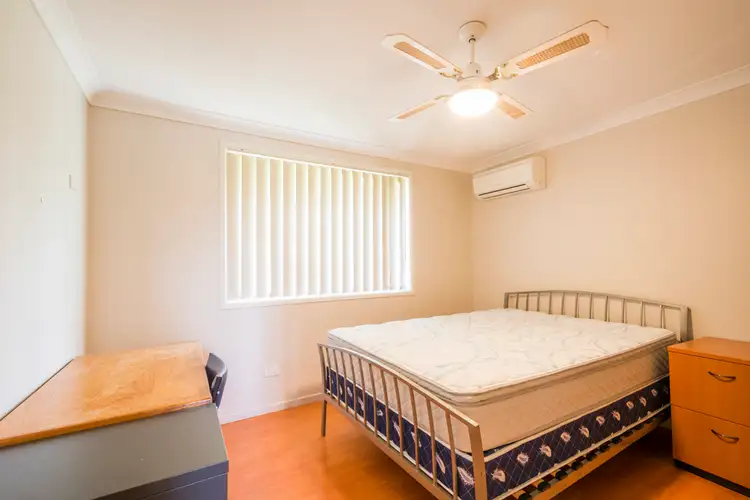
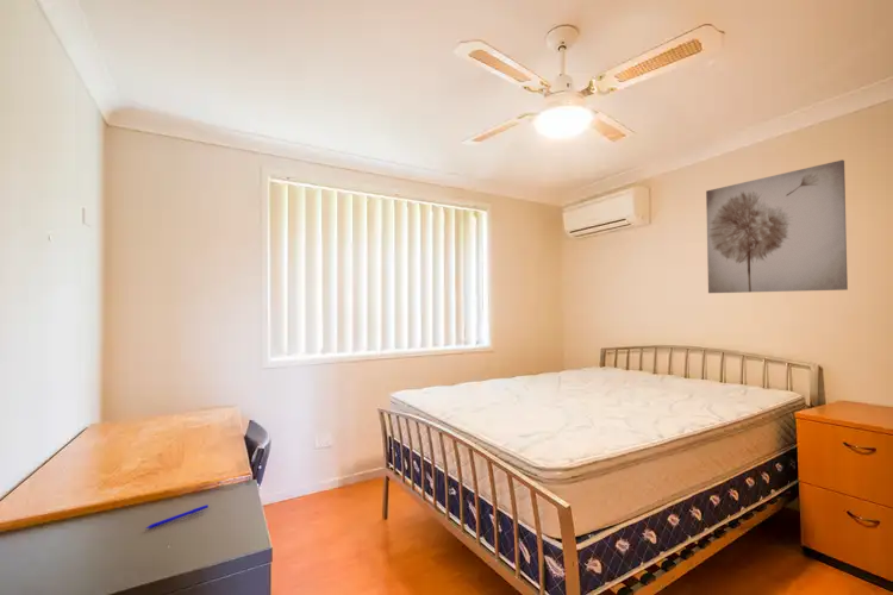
+ wall art (768, 234)
+ pen (177, 516)
